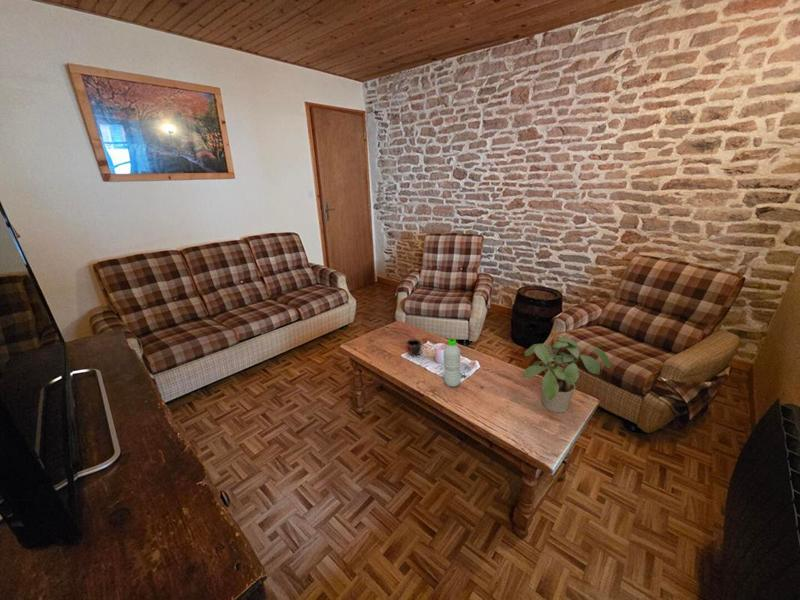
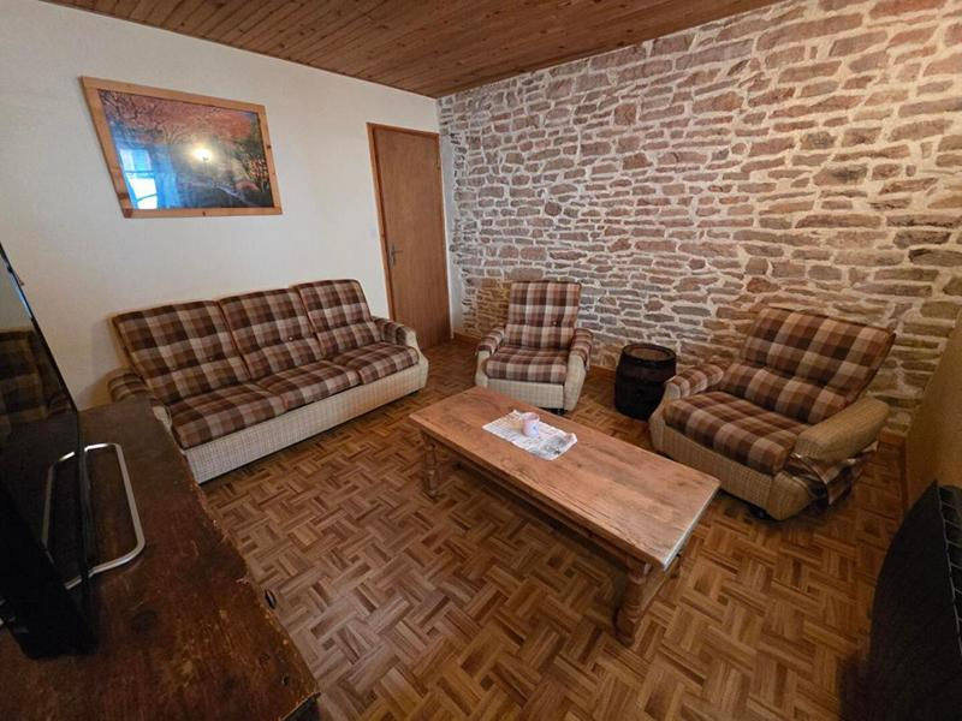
- potted plant (555, 377)
- mug (415, 348)
- water bottle (452, 362)
